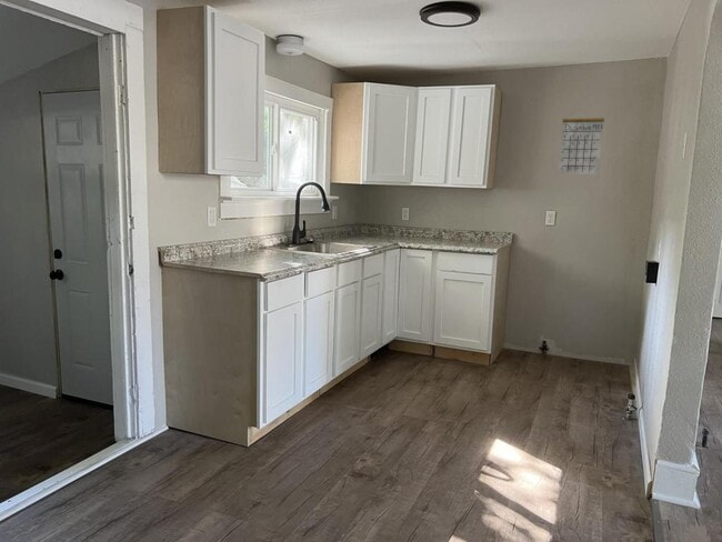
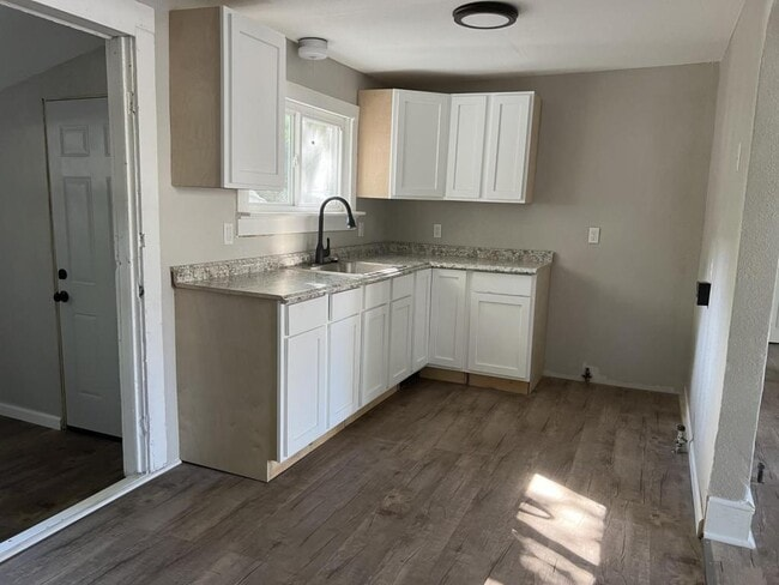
- calendar (581, 139)
